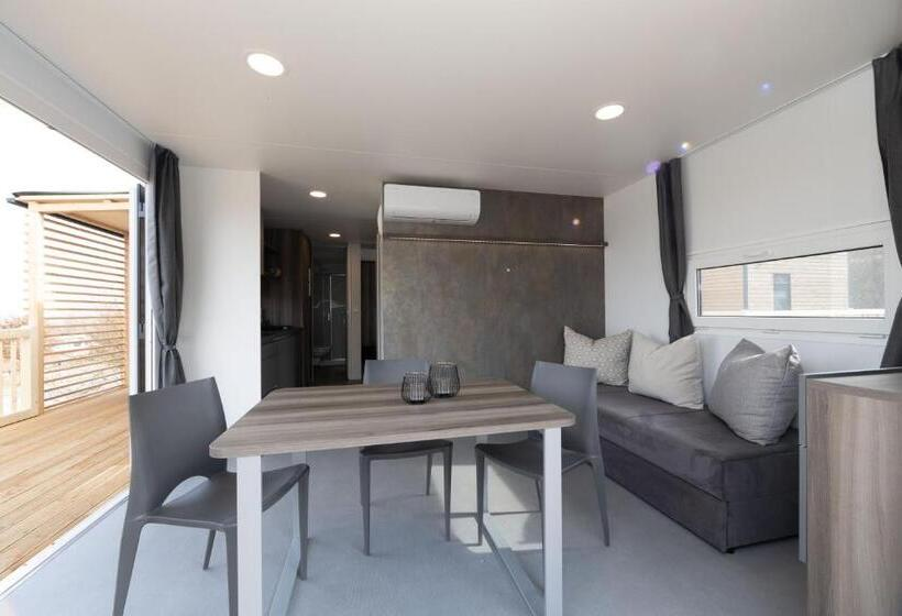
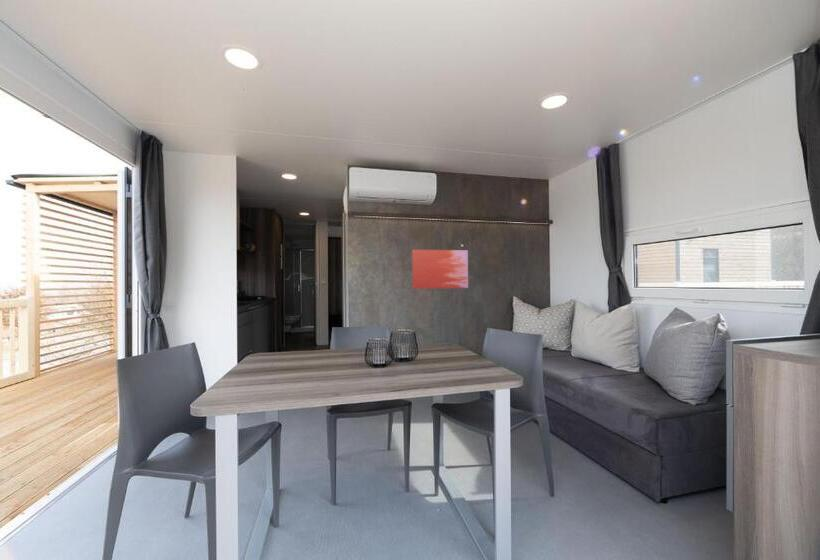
+ wall art (440, 269)
